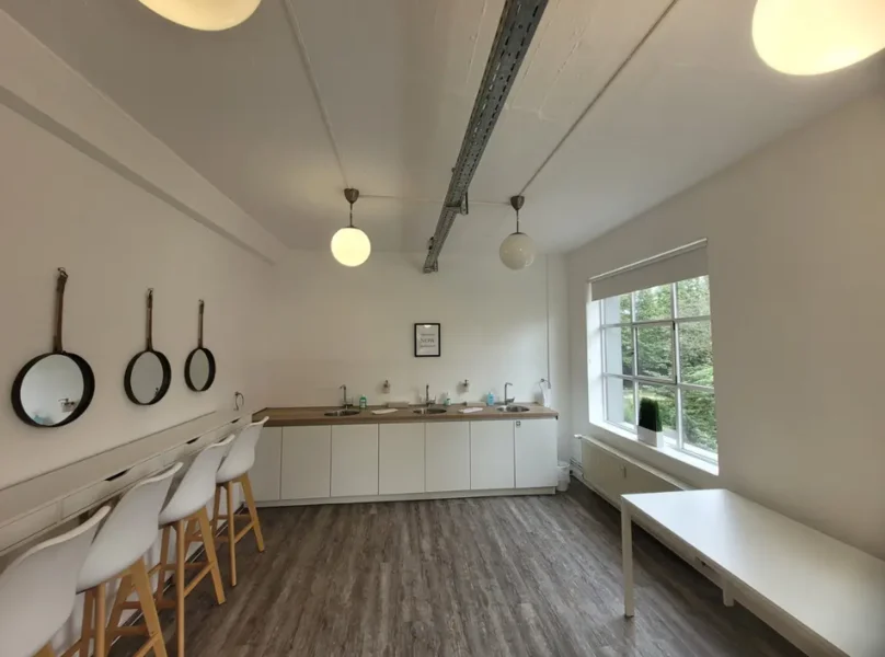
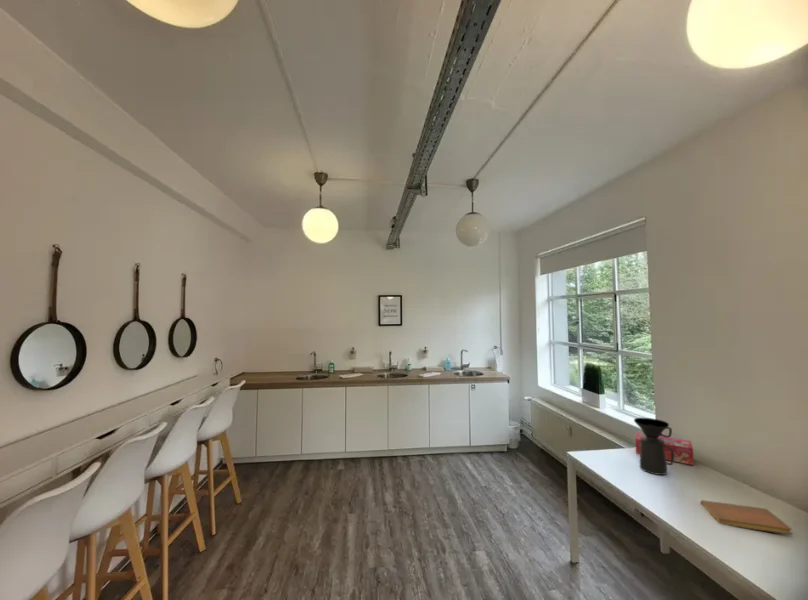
+ tissue box (664, 447)
+ coffee maker (652, 445)
+ notebook (743, 515)
